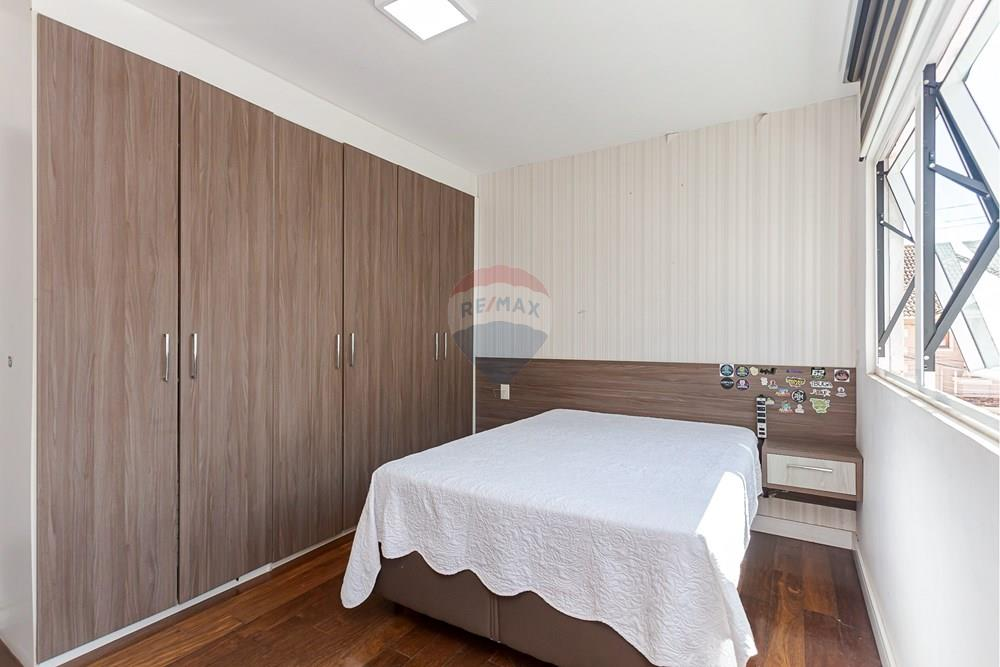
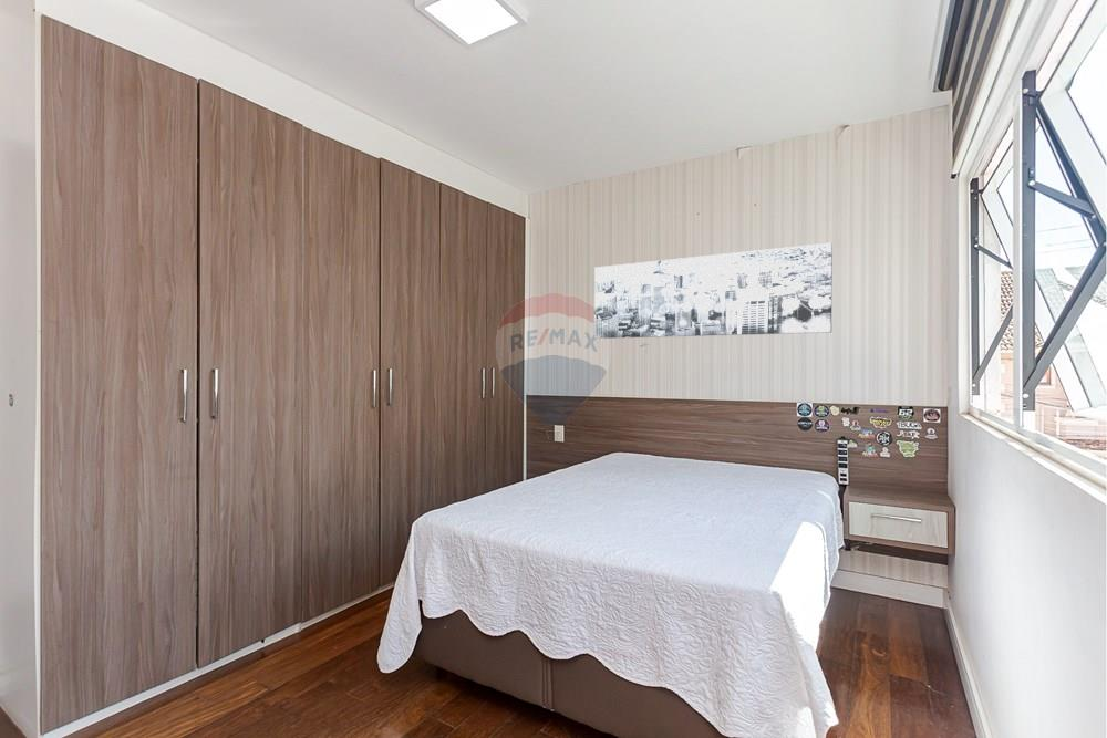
+ wall art (700, 295)
